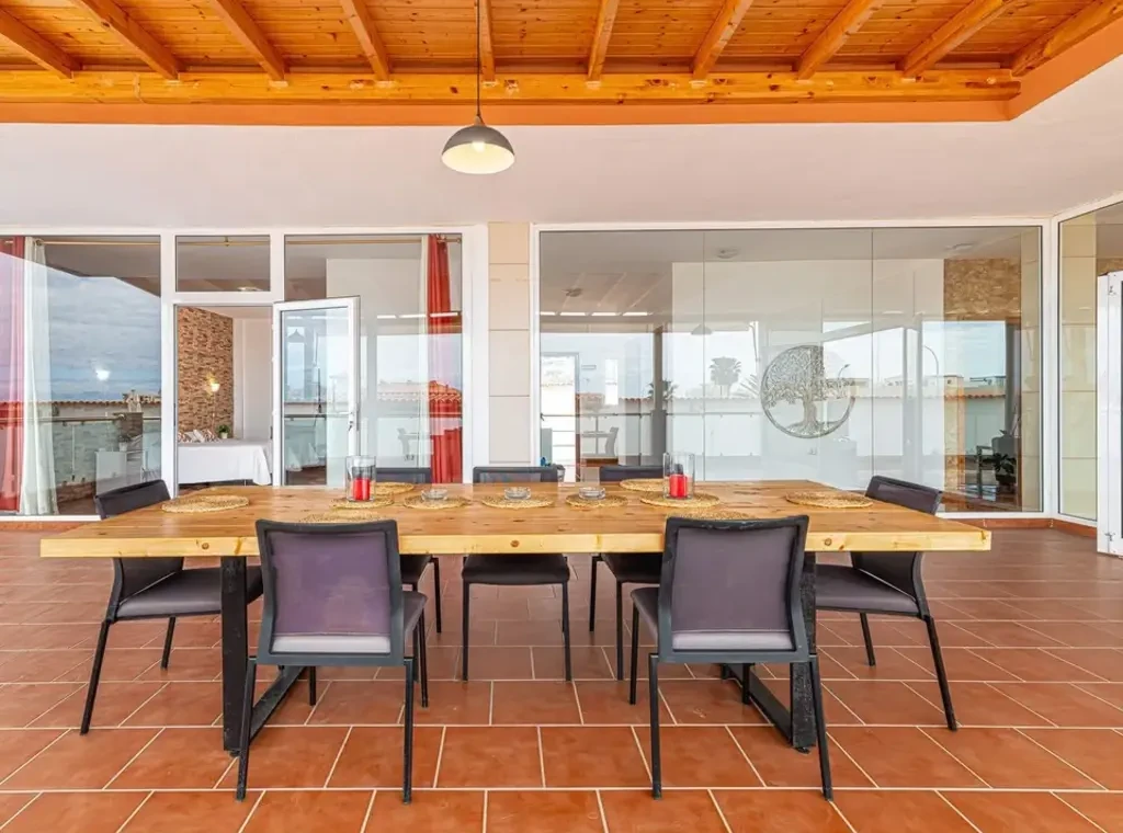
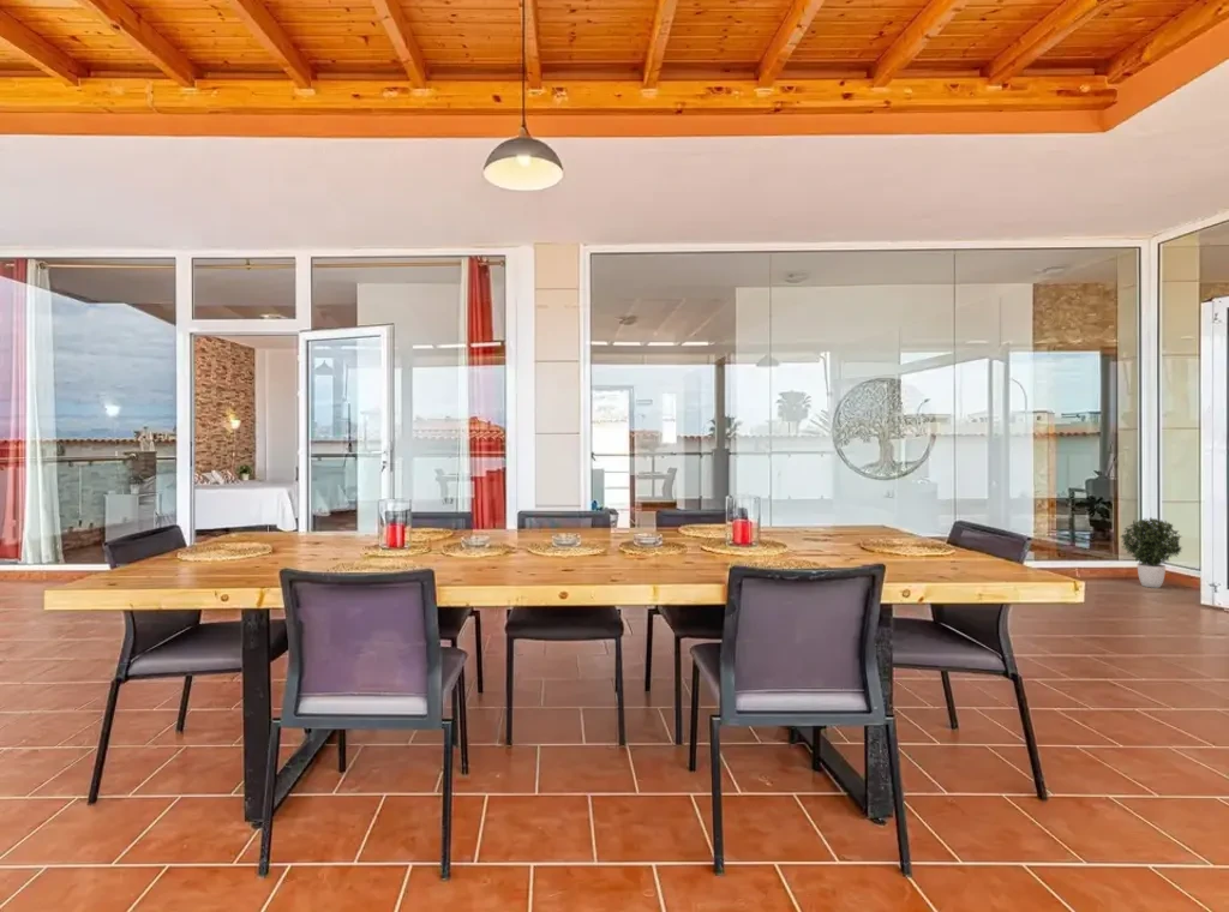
+ potted plant (1151, 552)
